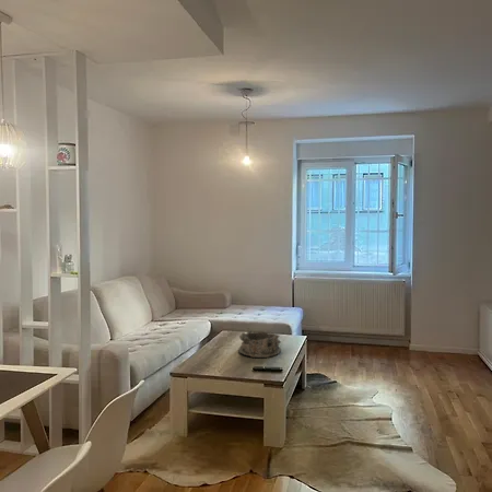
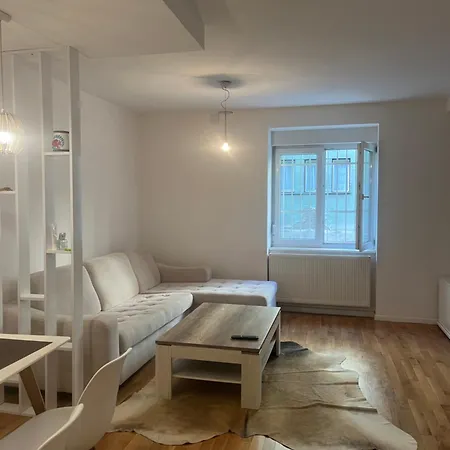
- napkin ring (259, 341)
